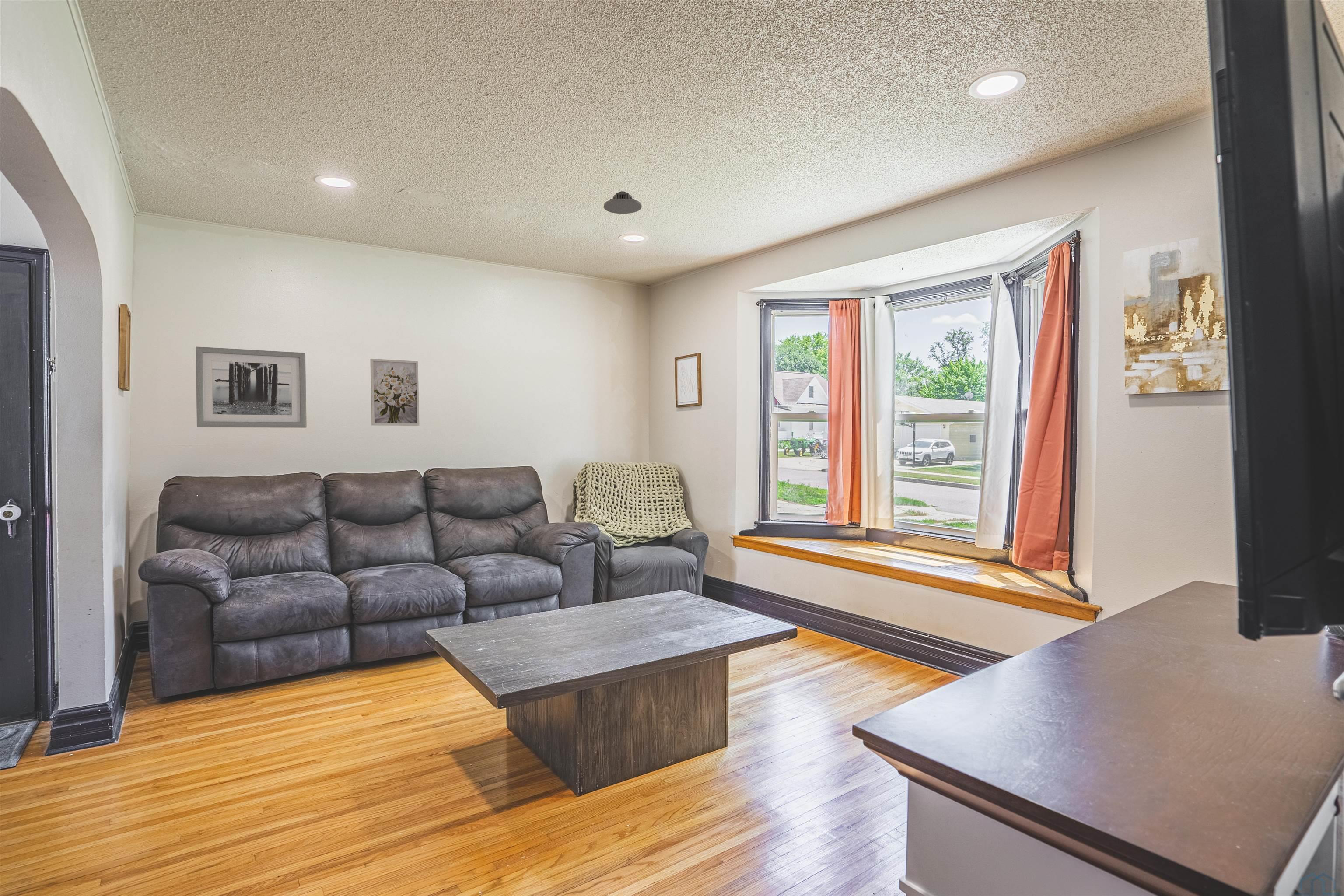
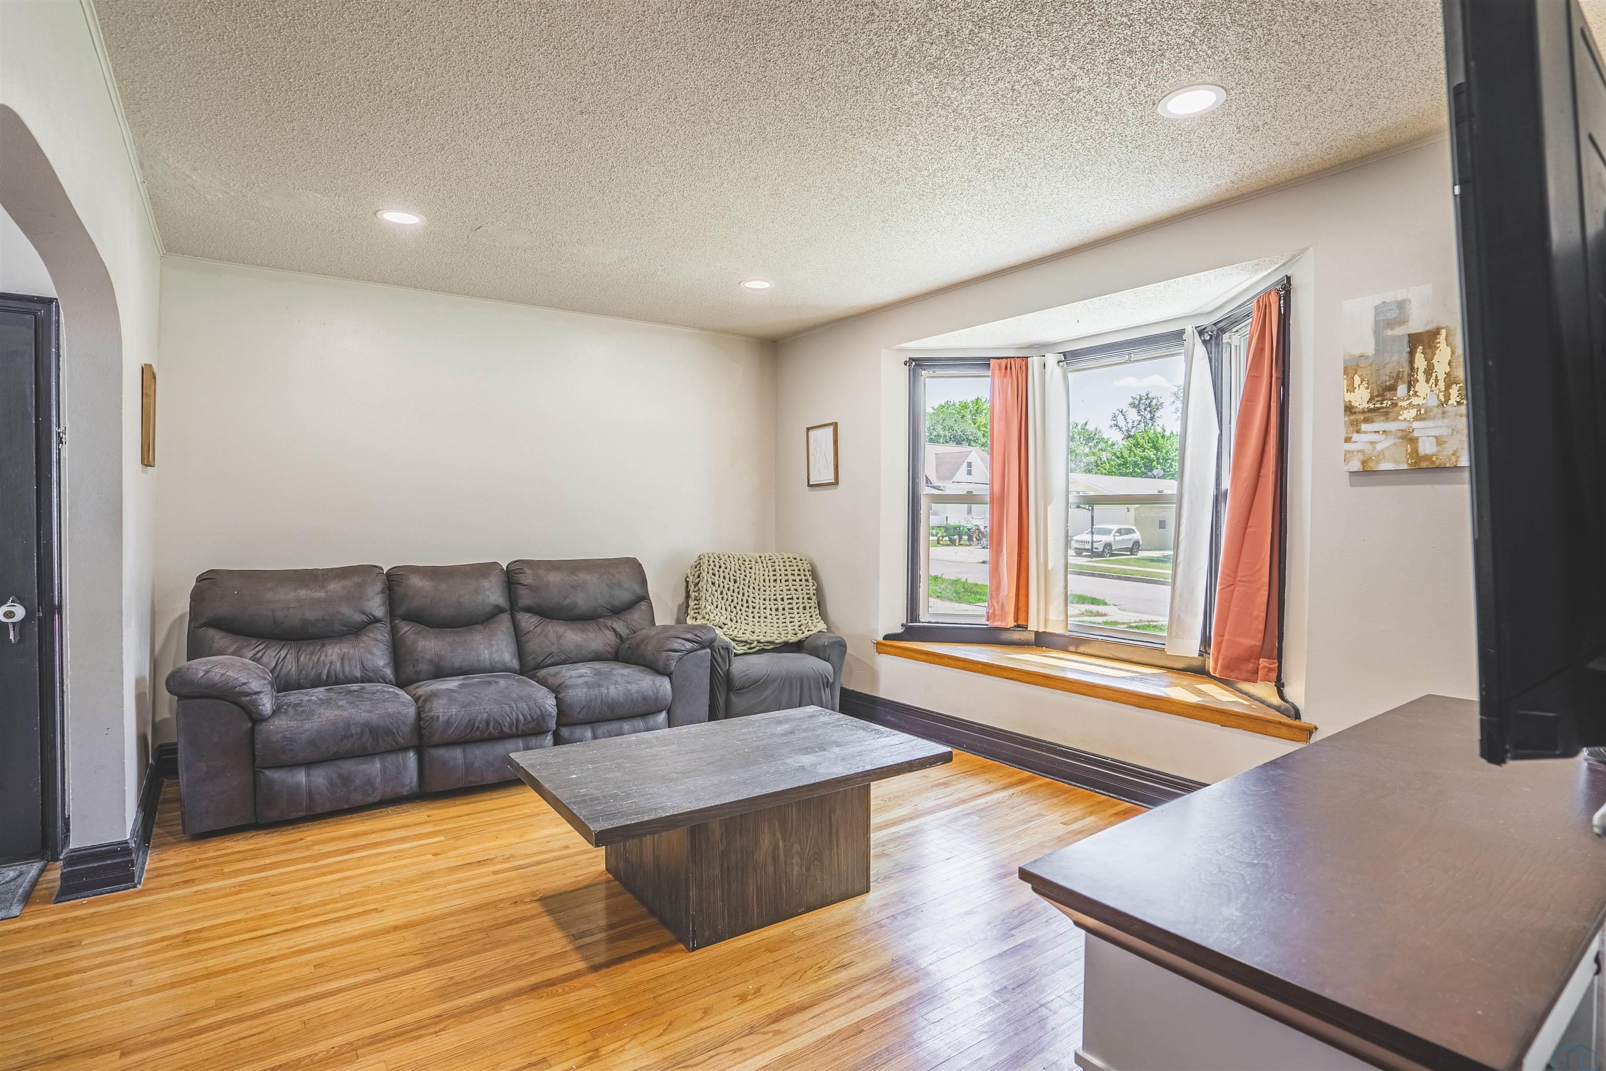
- wall art (253, 388)
- wall art (395, 392)
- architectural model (623, 199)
